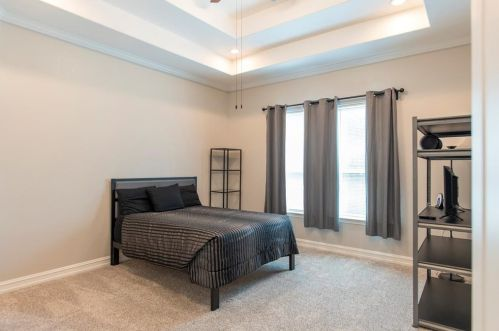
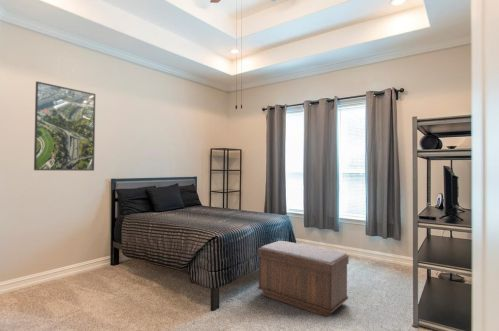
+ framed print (67, 129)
+ bench (301, 273)
